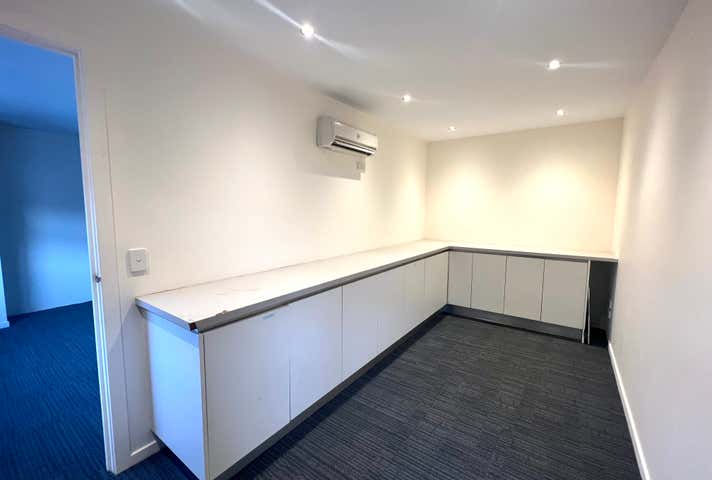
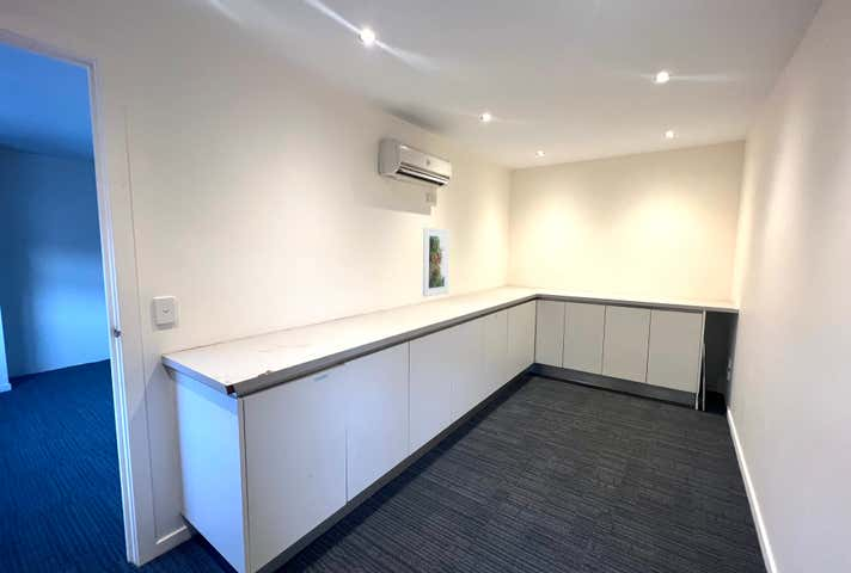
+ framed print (436, 261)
